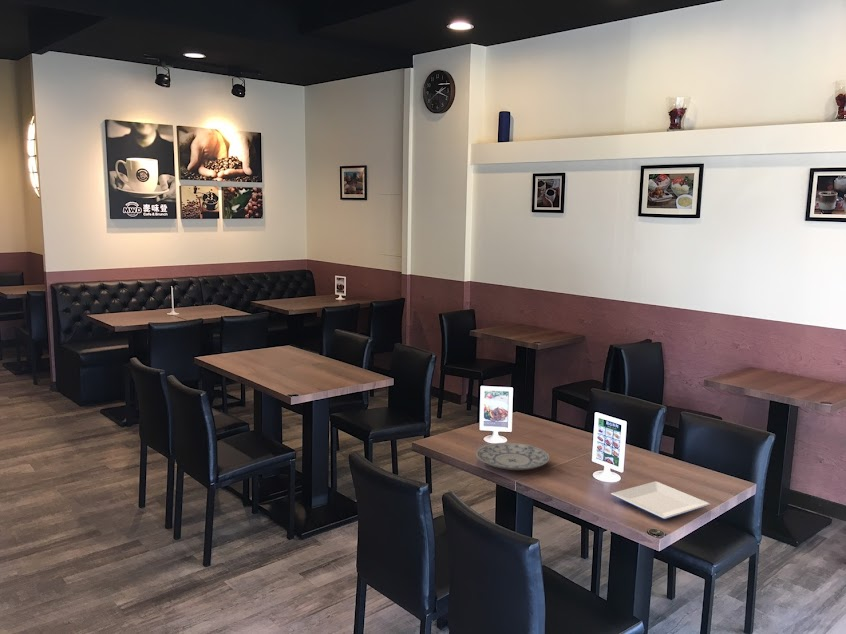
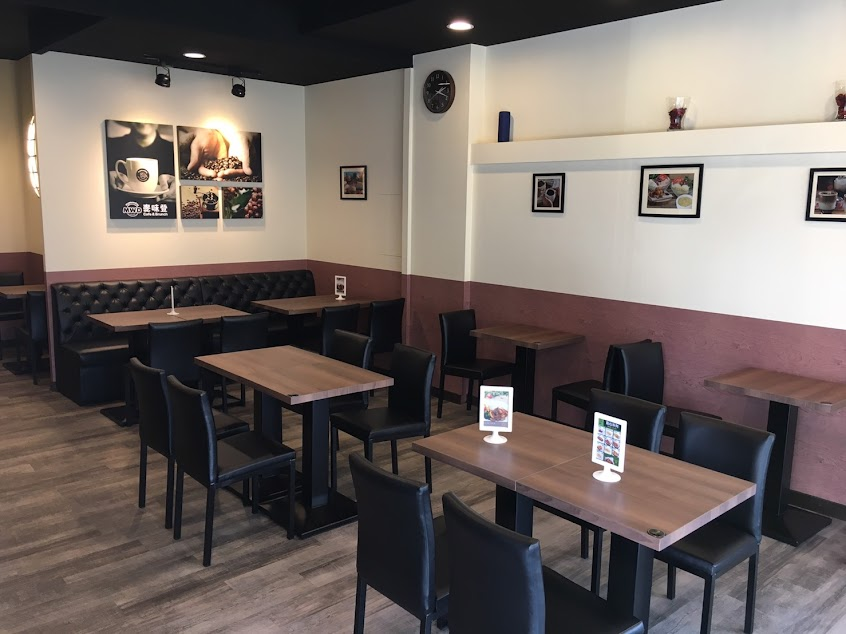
- plate (659, 501)
- plate (512, 458)
